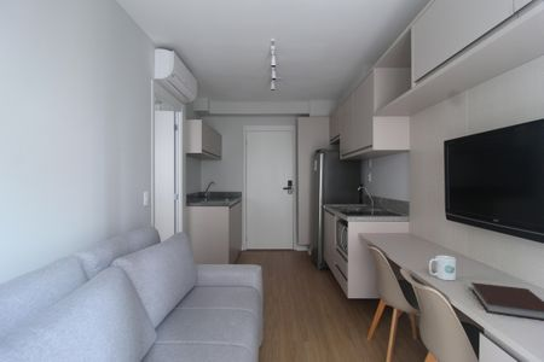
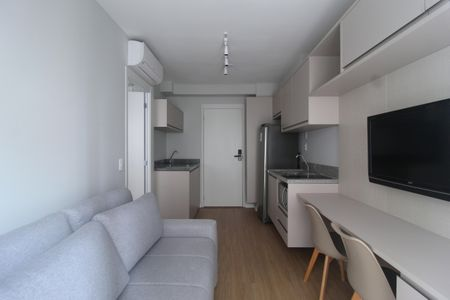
- notebook (509, 299)
- mug (441, 267)
